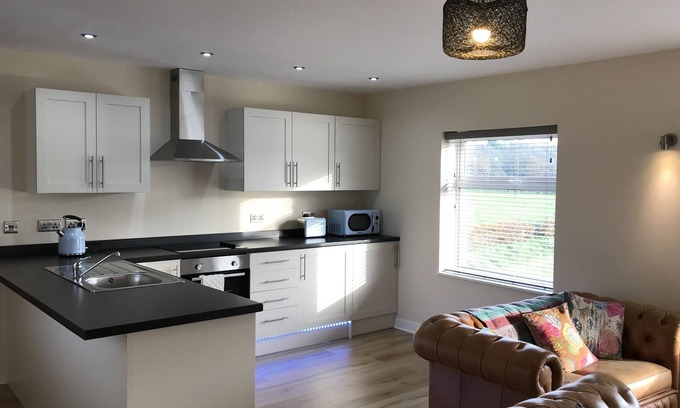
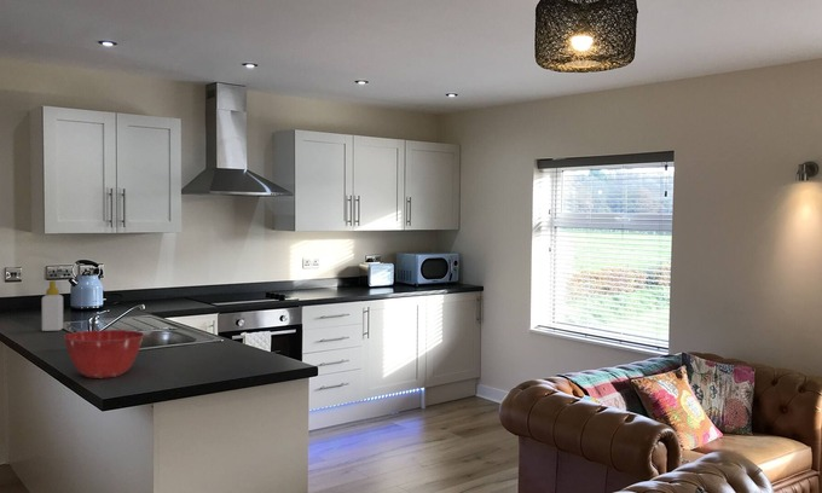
+ soap bottle (52, 304)
+ mixing bowl (104, 354)
